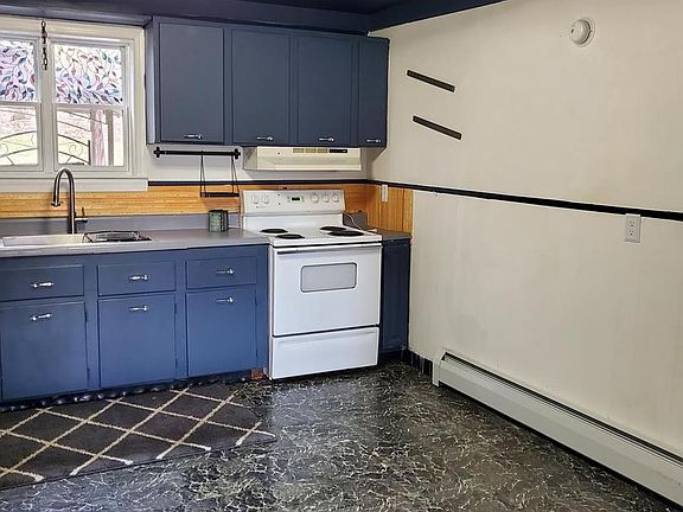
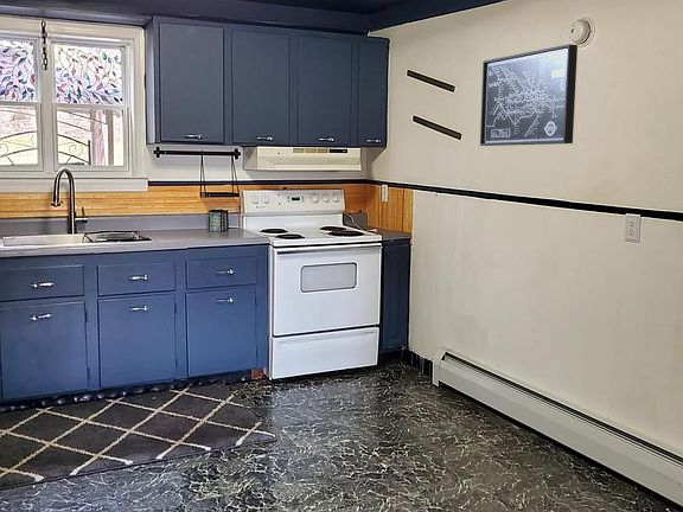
+ wall art (524, 98)
